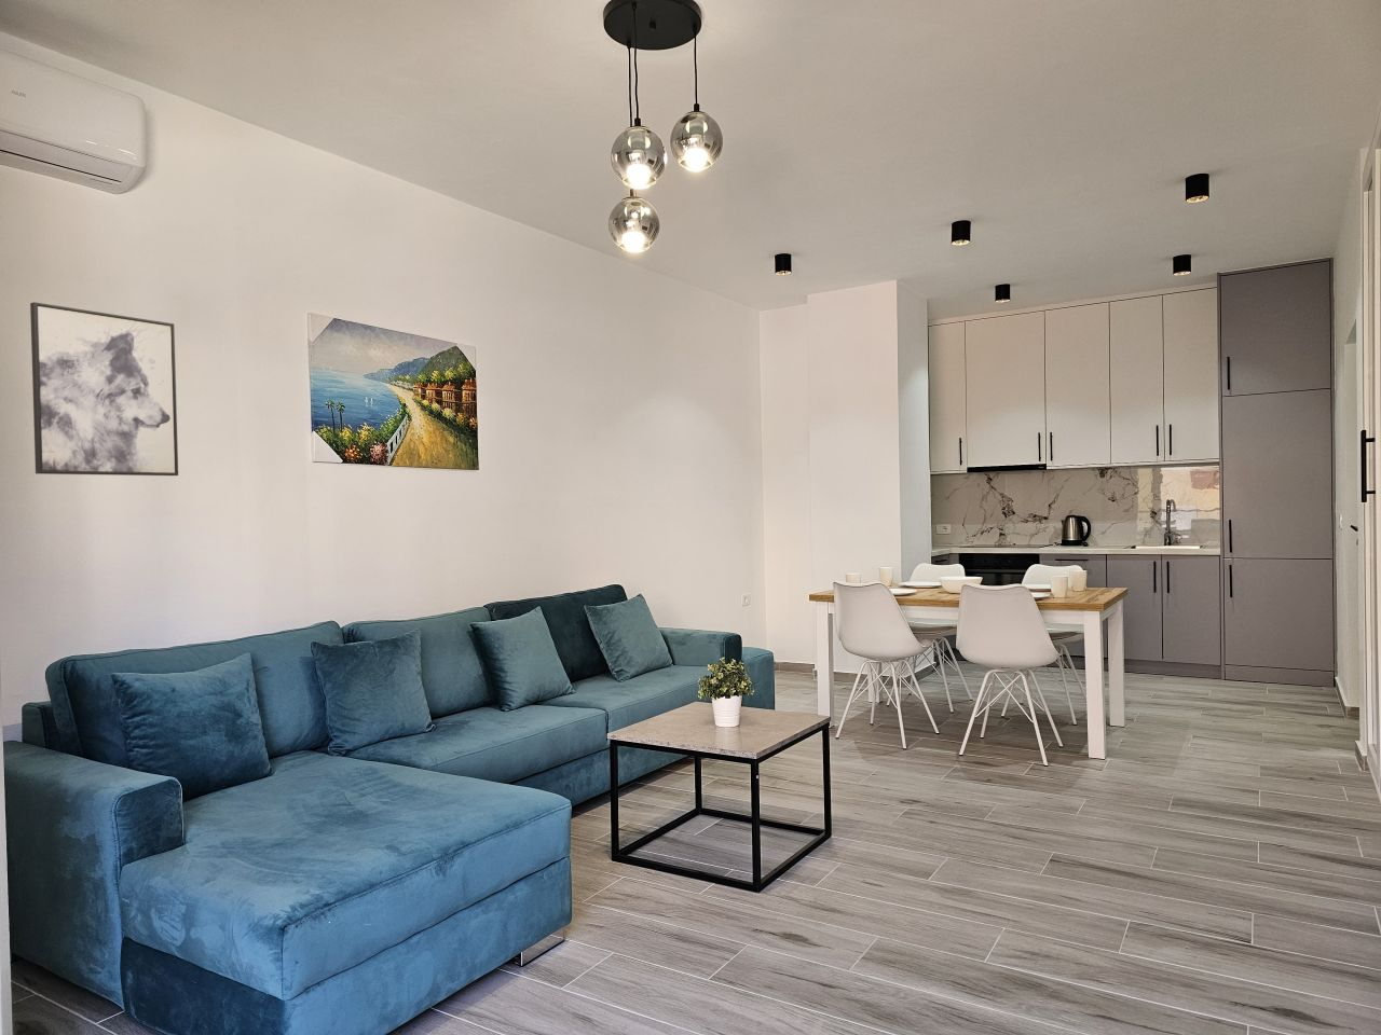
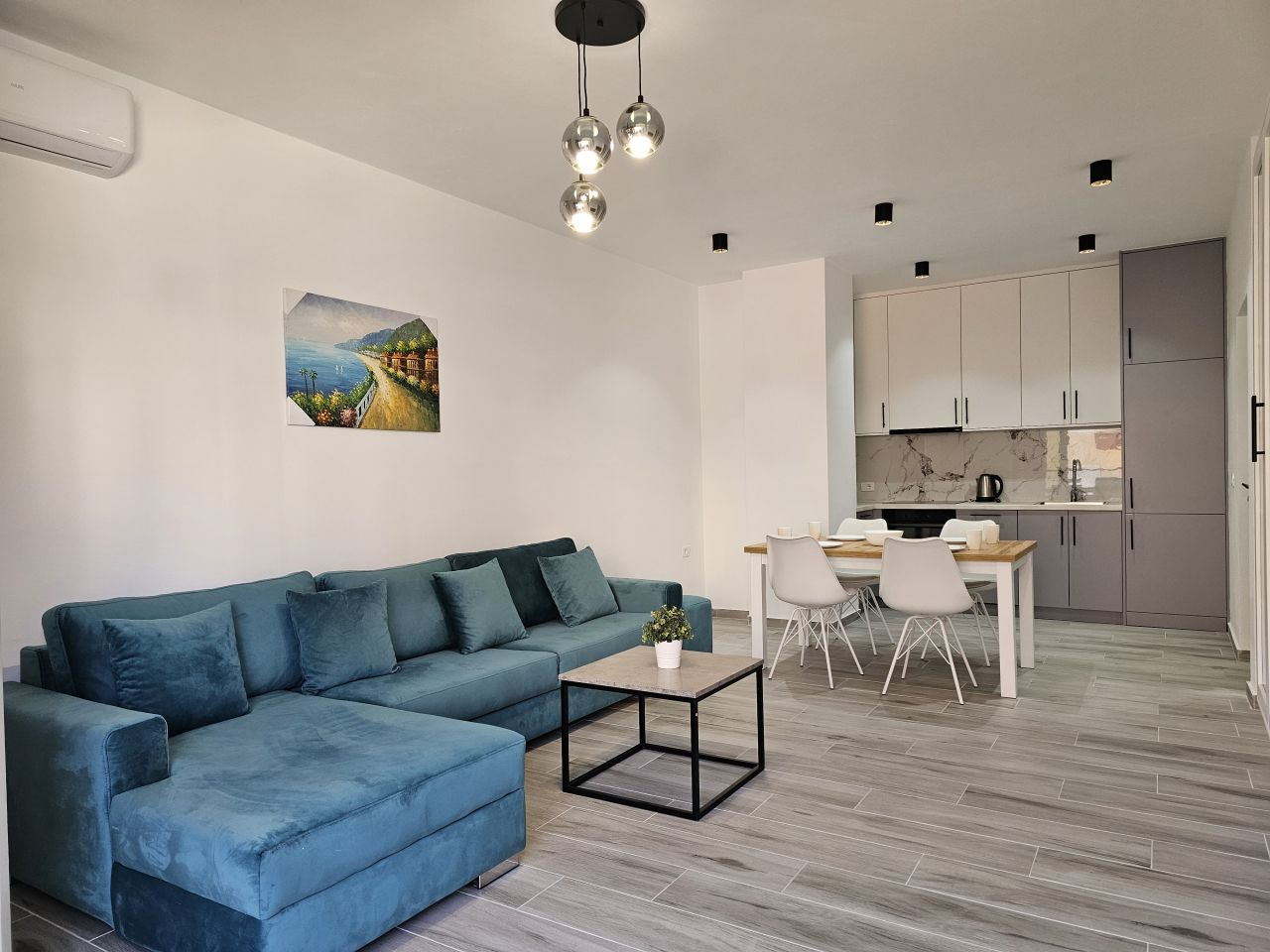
- wall art (108, 394)
